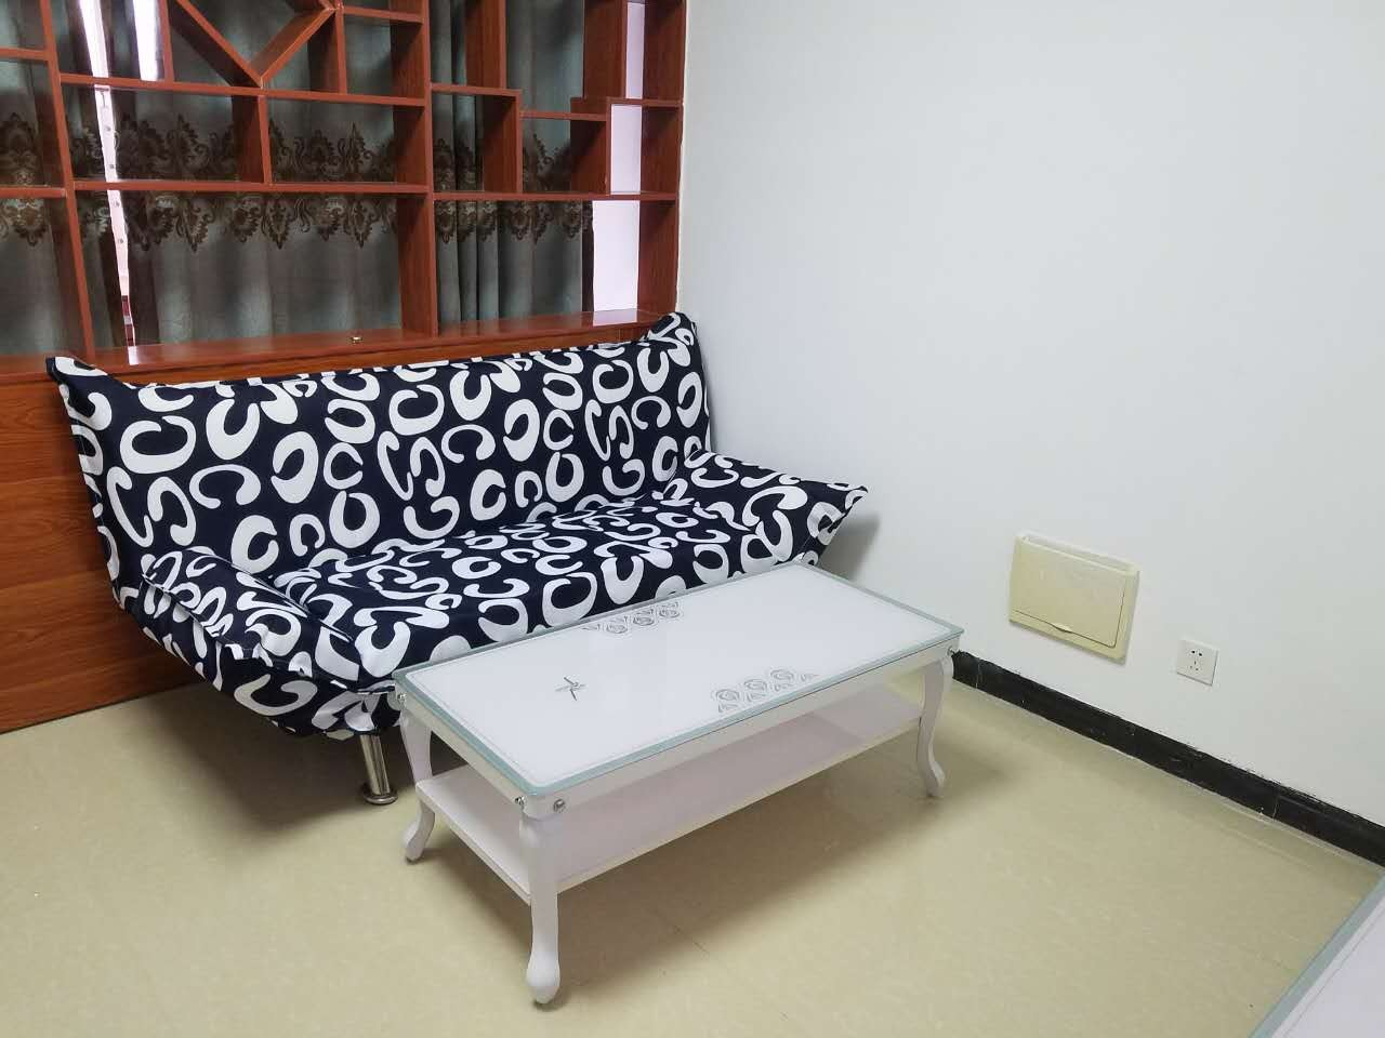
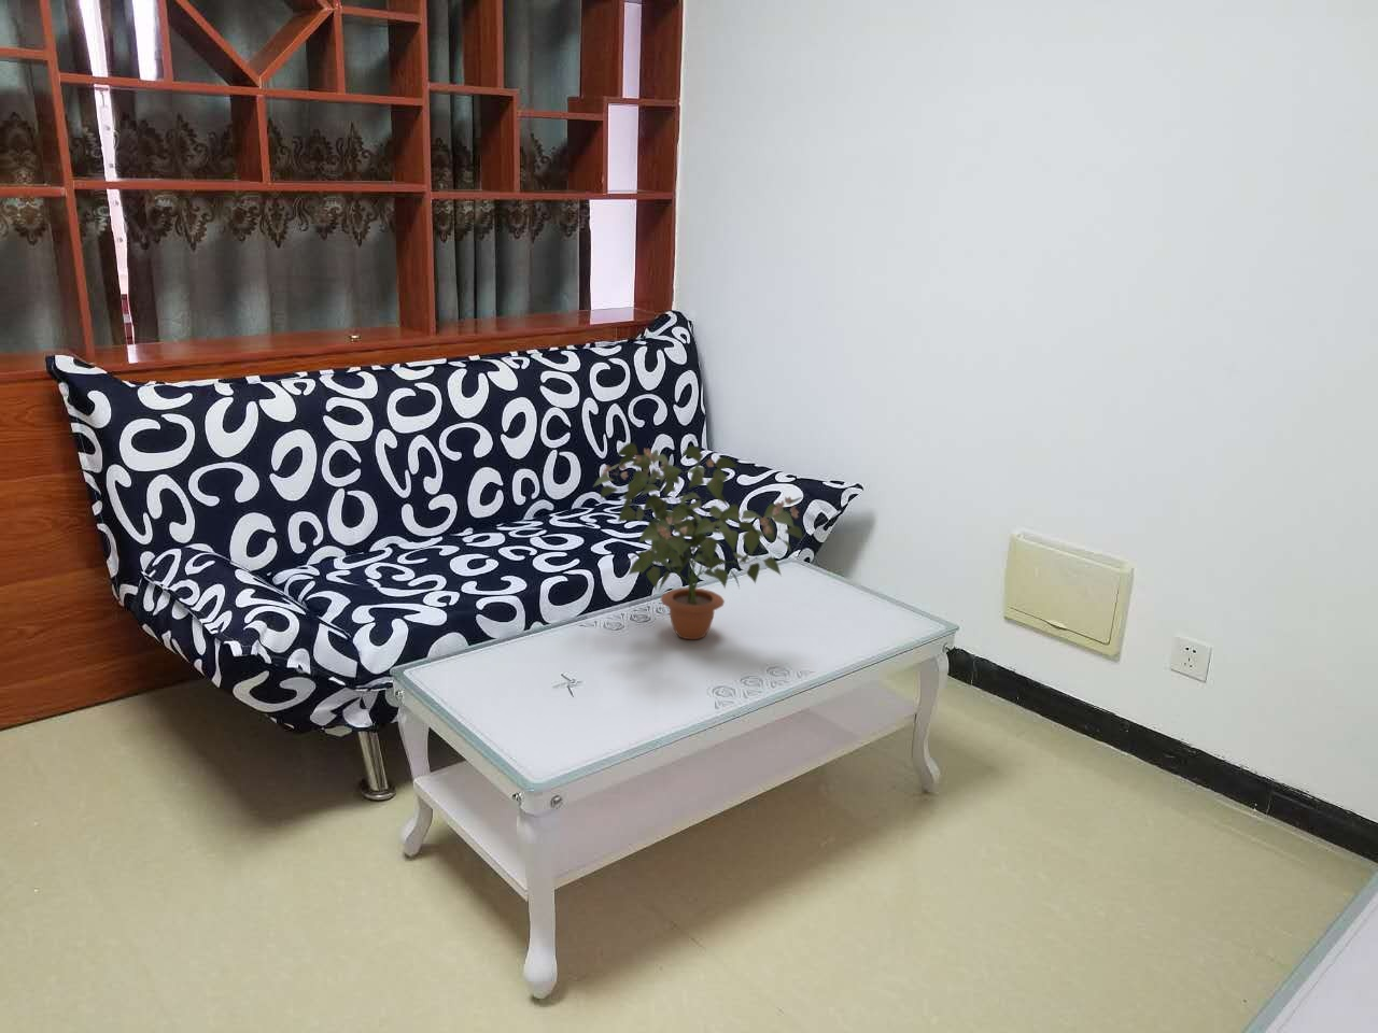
+ potted plant (696, 540)
